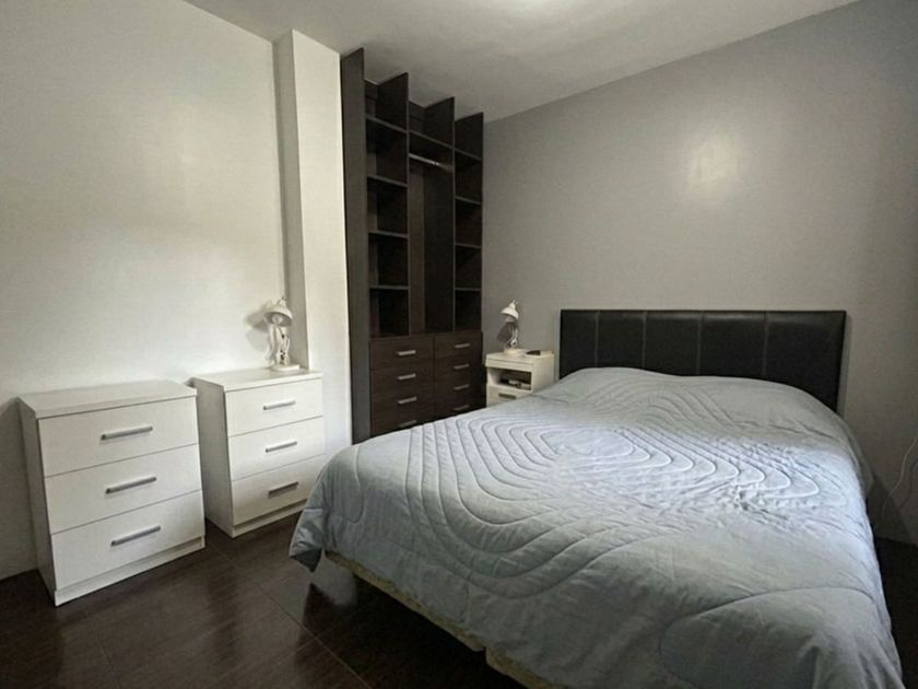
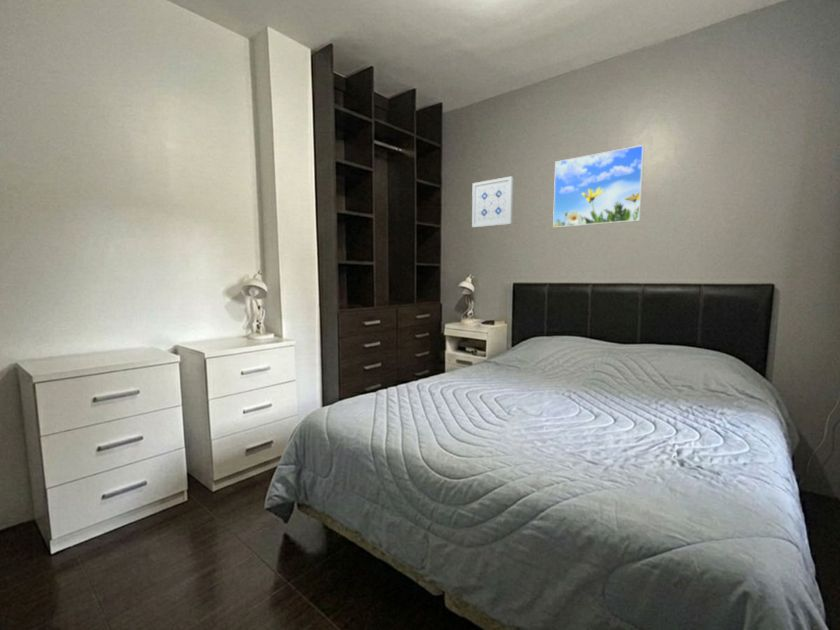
+ wall art (491, 203)
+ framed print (595, 189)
